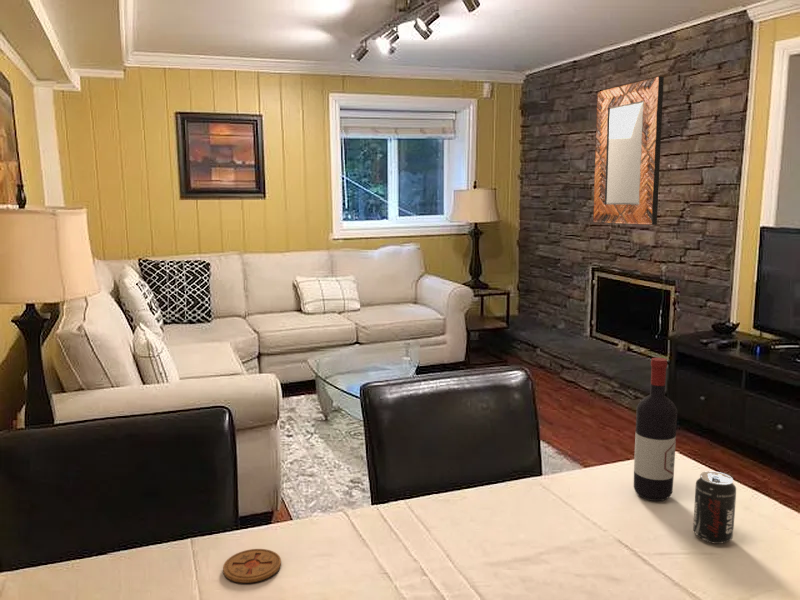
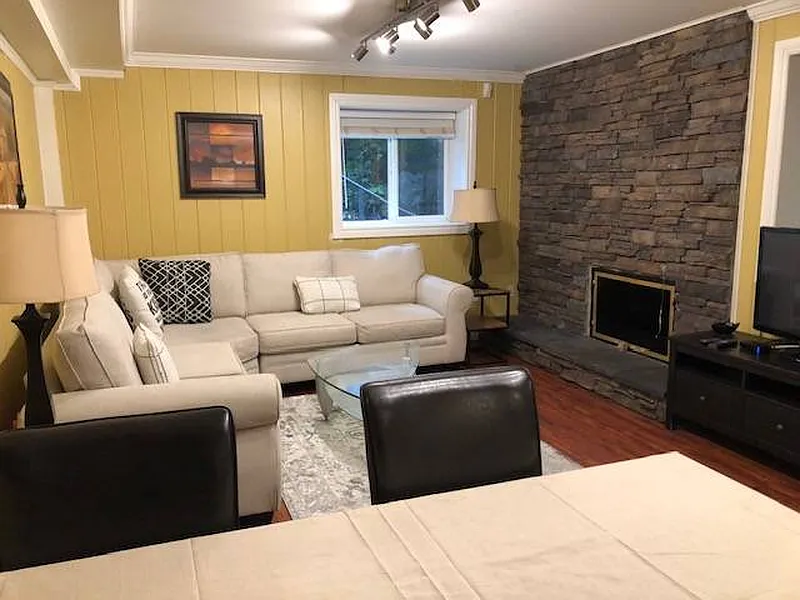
- beverage can (714, 507)
- home mirror (625, 155)
- coaster (252, 565)
- wine bottle (655, 428)
